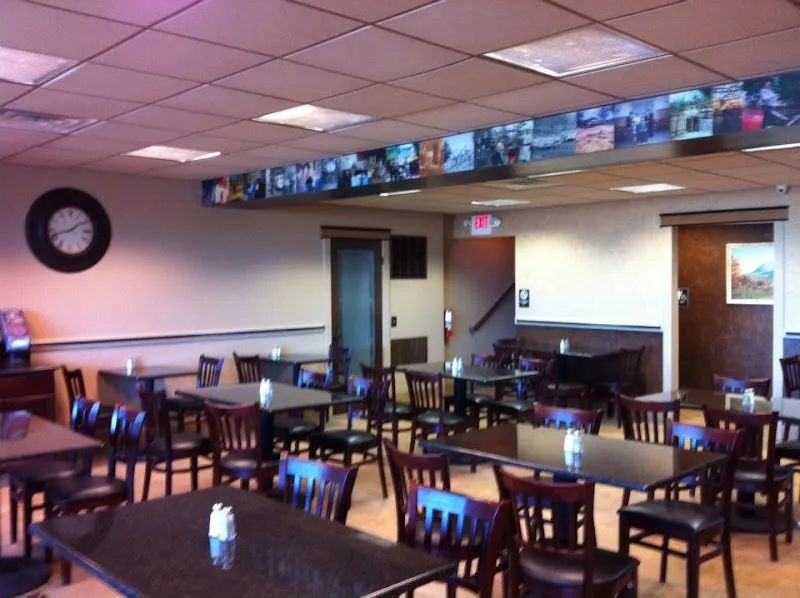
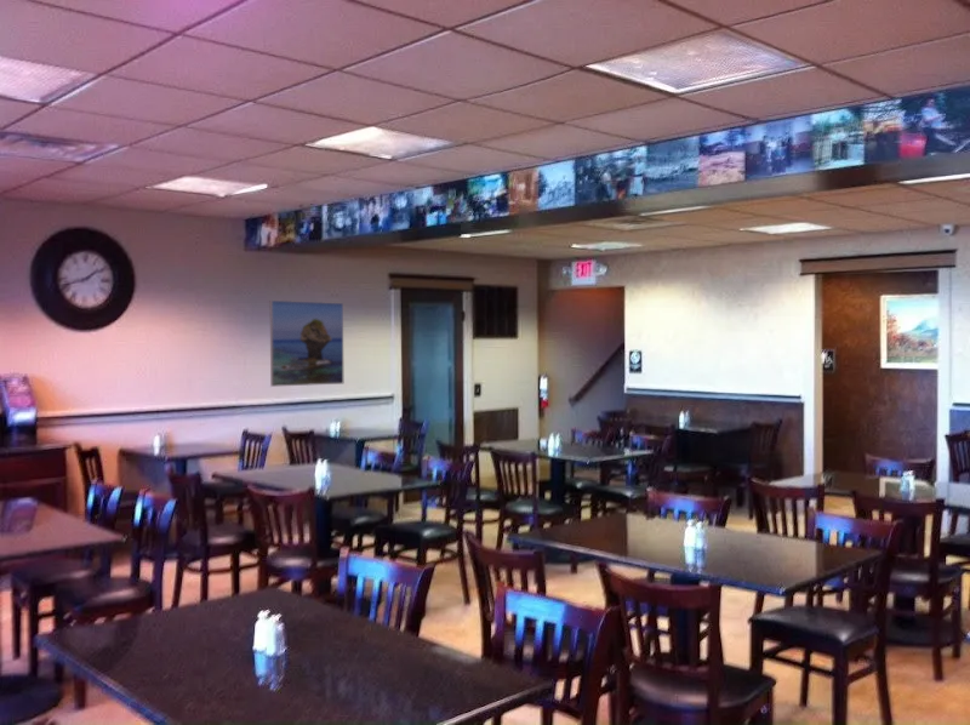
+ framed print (308, 343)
